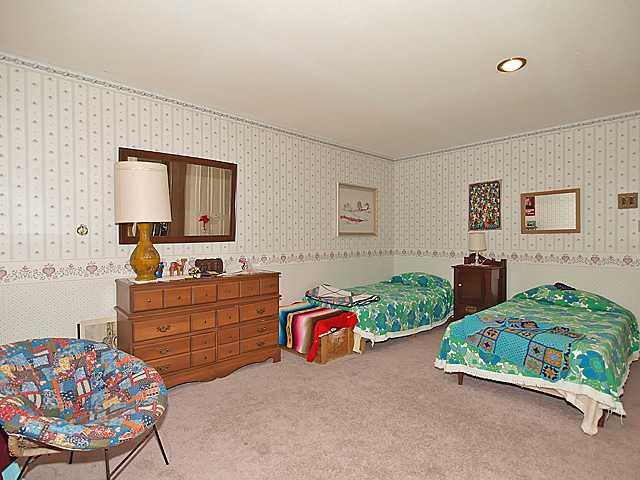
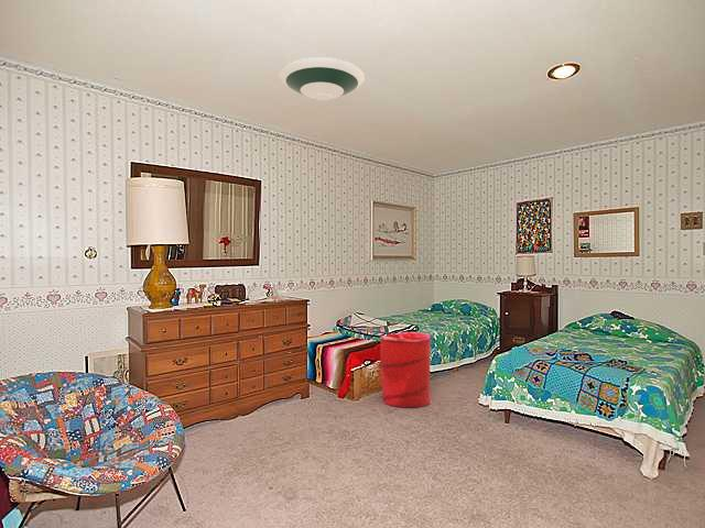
+ laundry hamper (404, 366)
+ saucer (322, 87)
